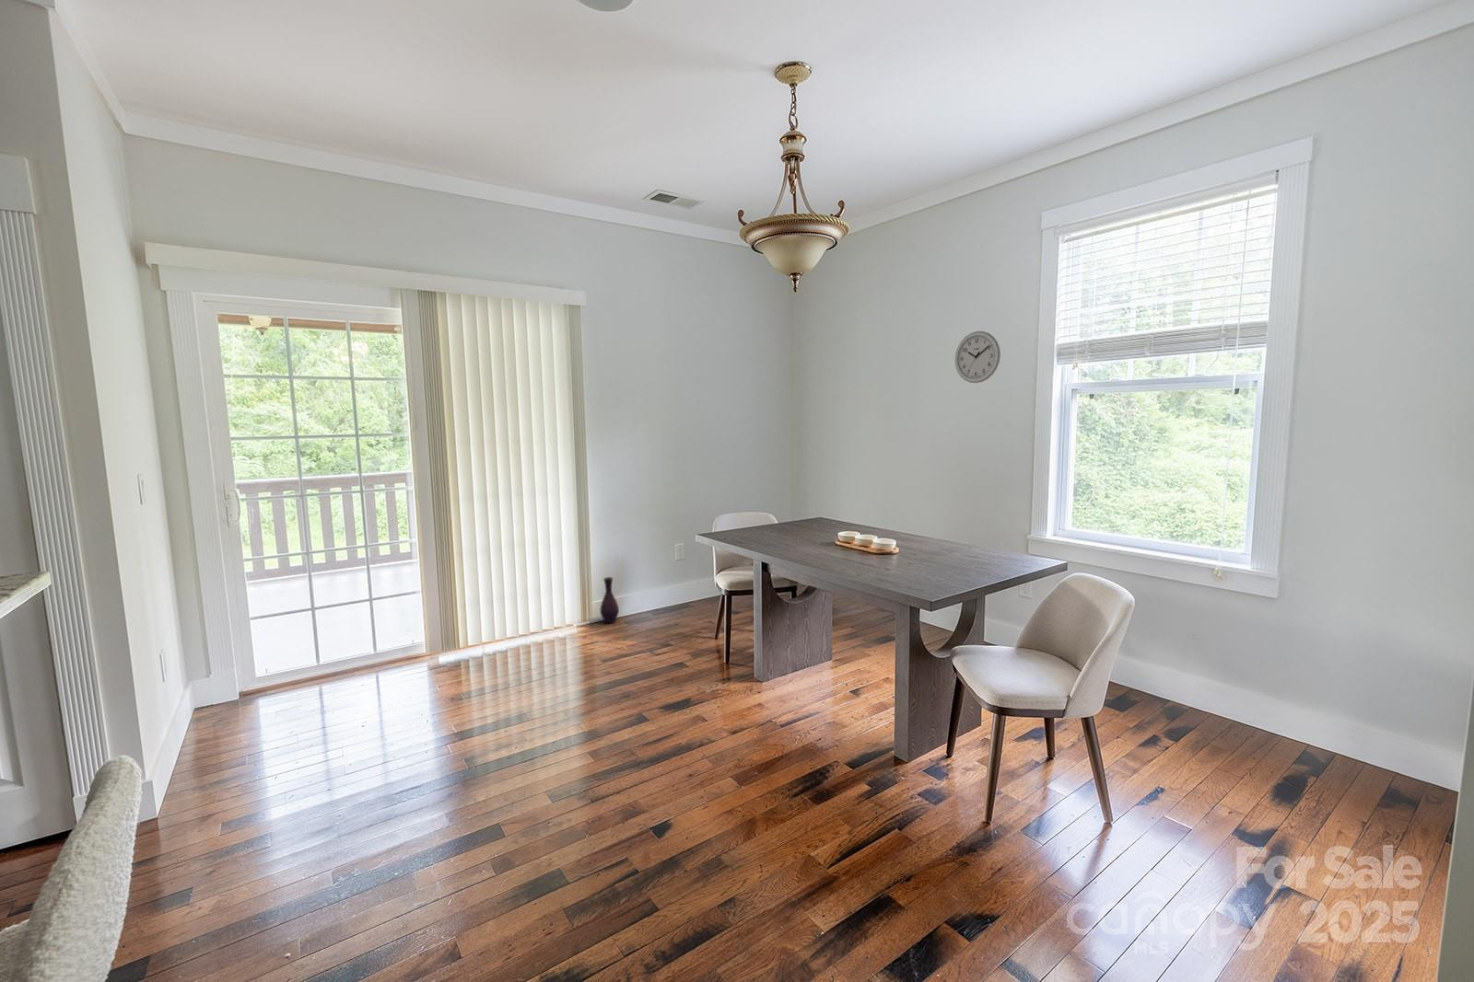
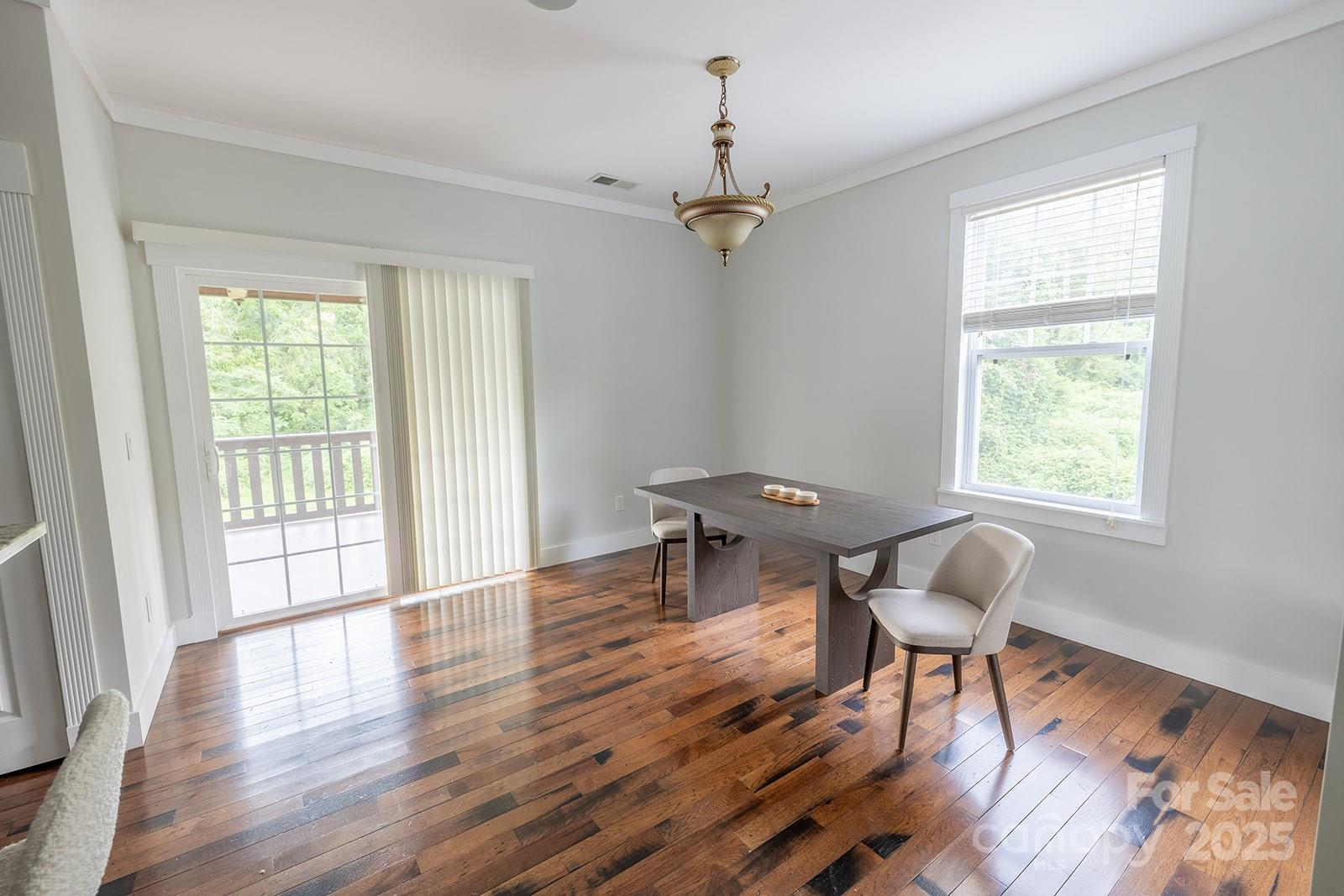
- vase (609, 601)
- wall clock (976, 357)
